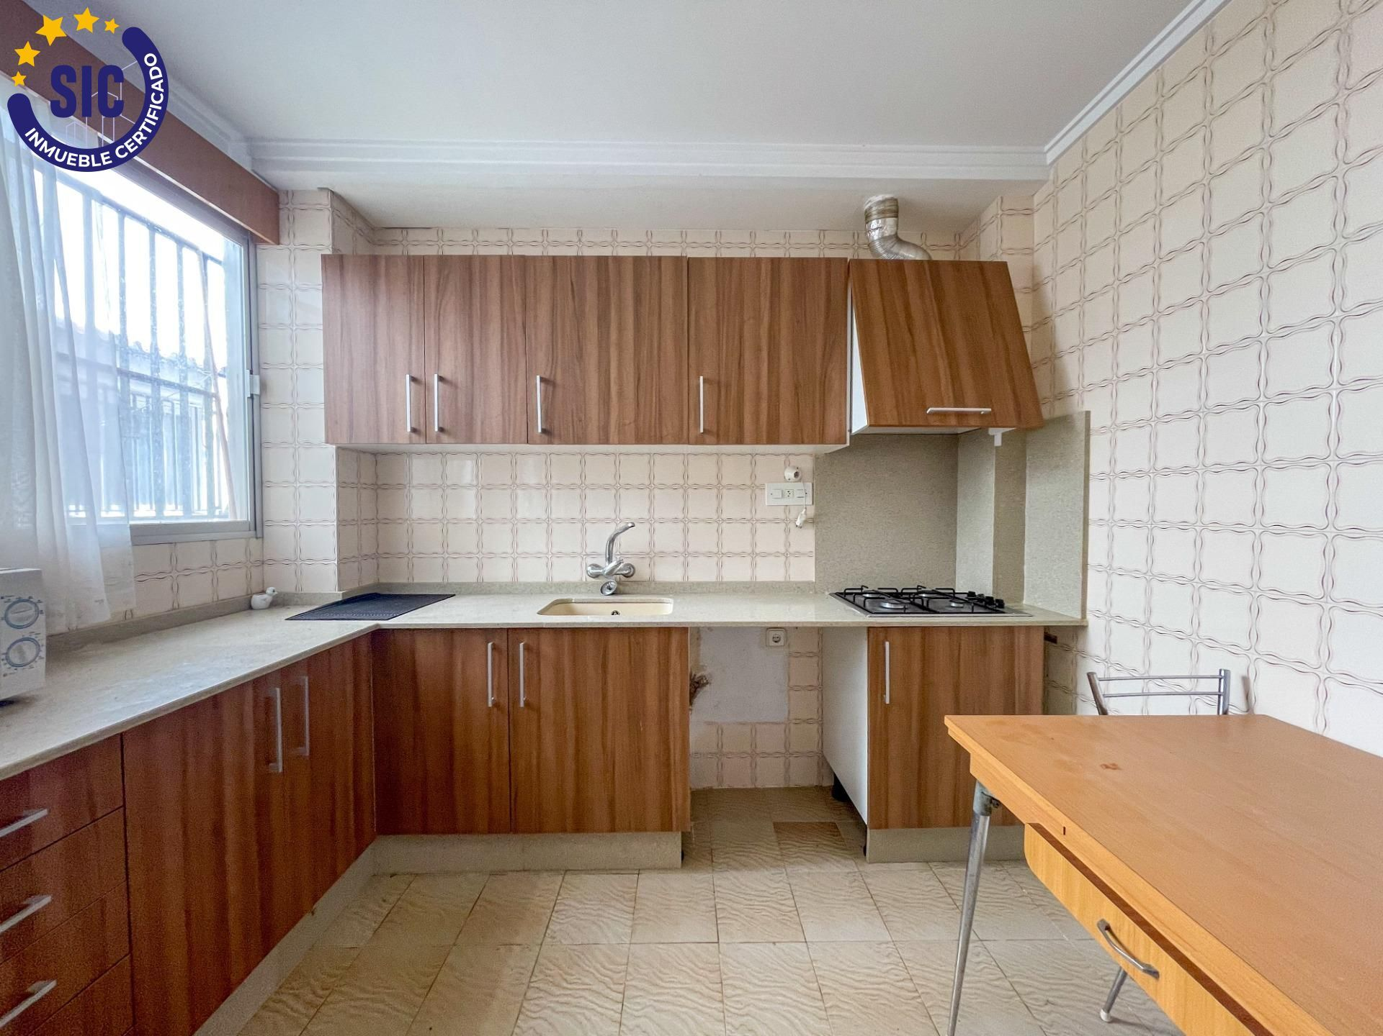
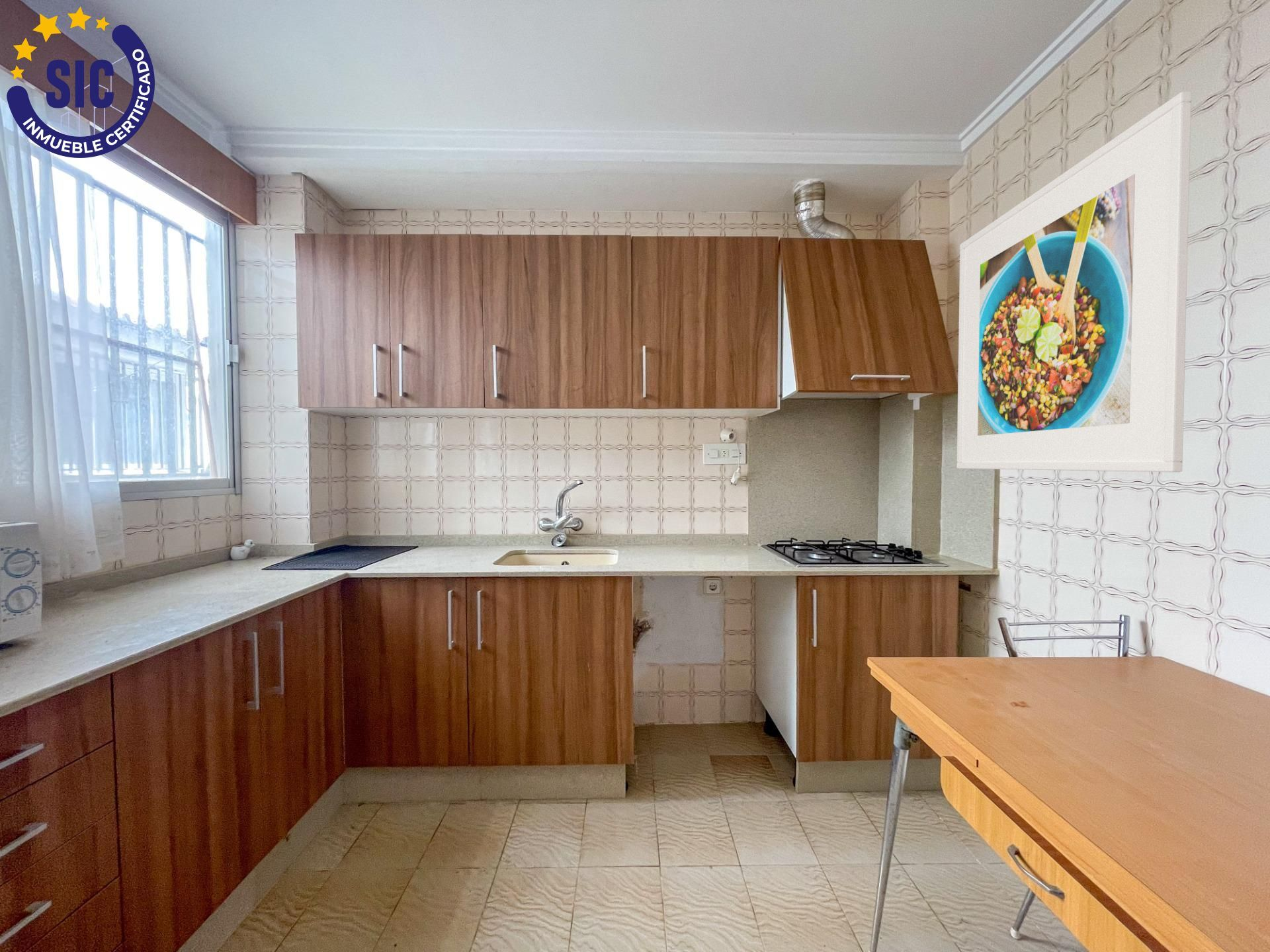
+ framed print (1043, 329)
